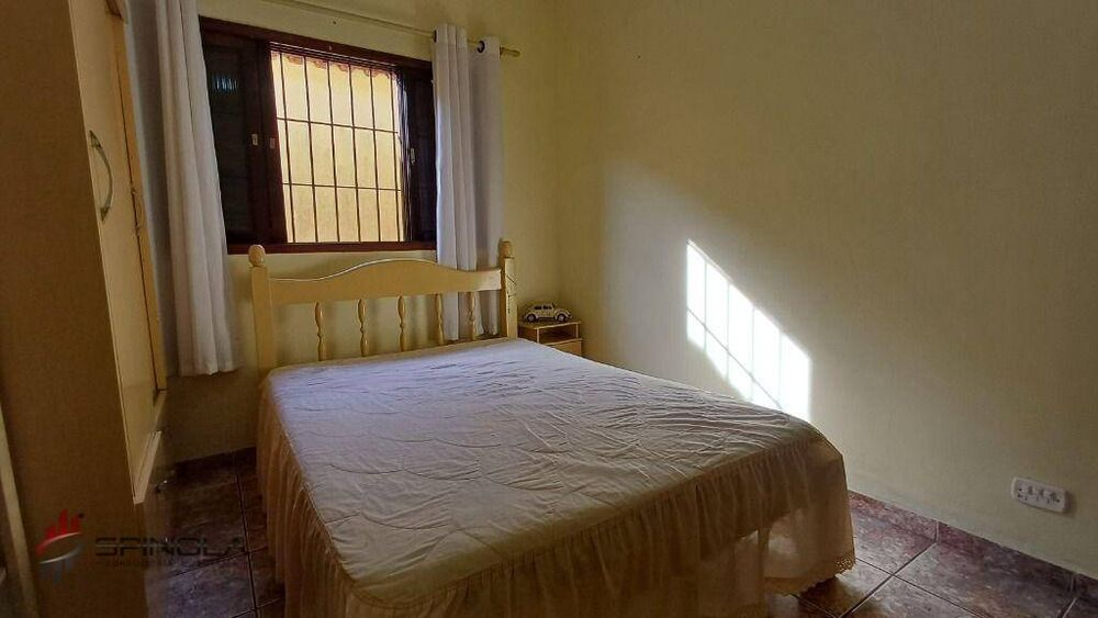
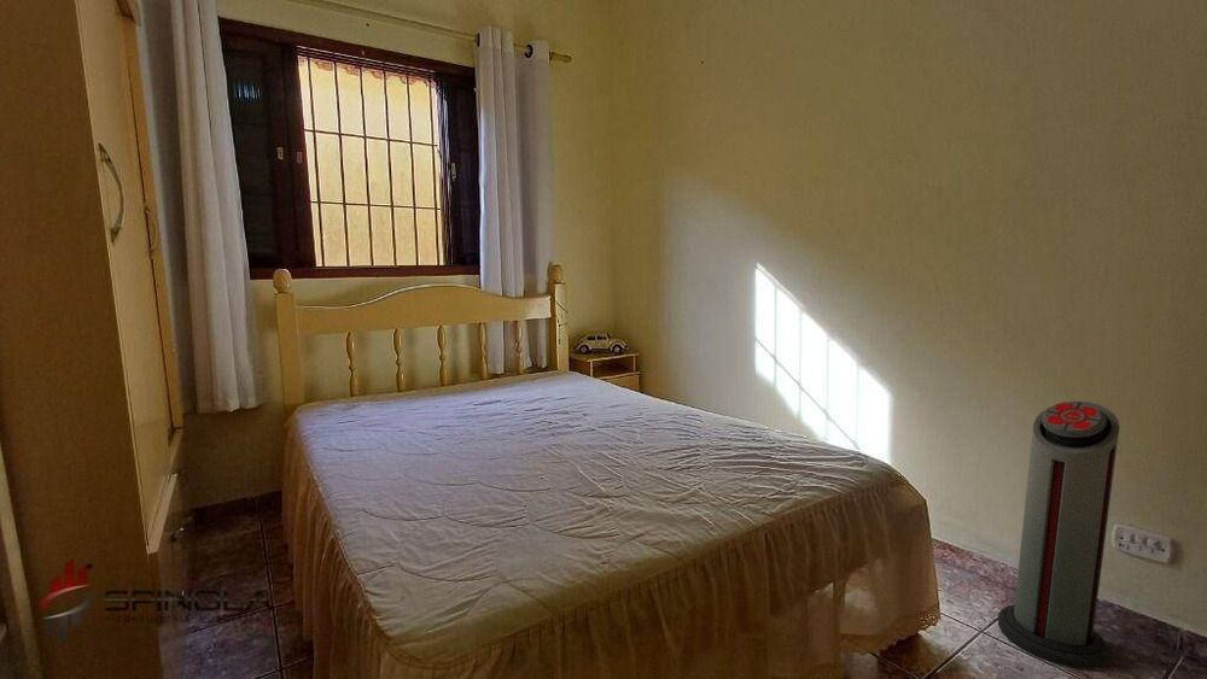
+ air purifier (1063, 523)
